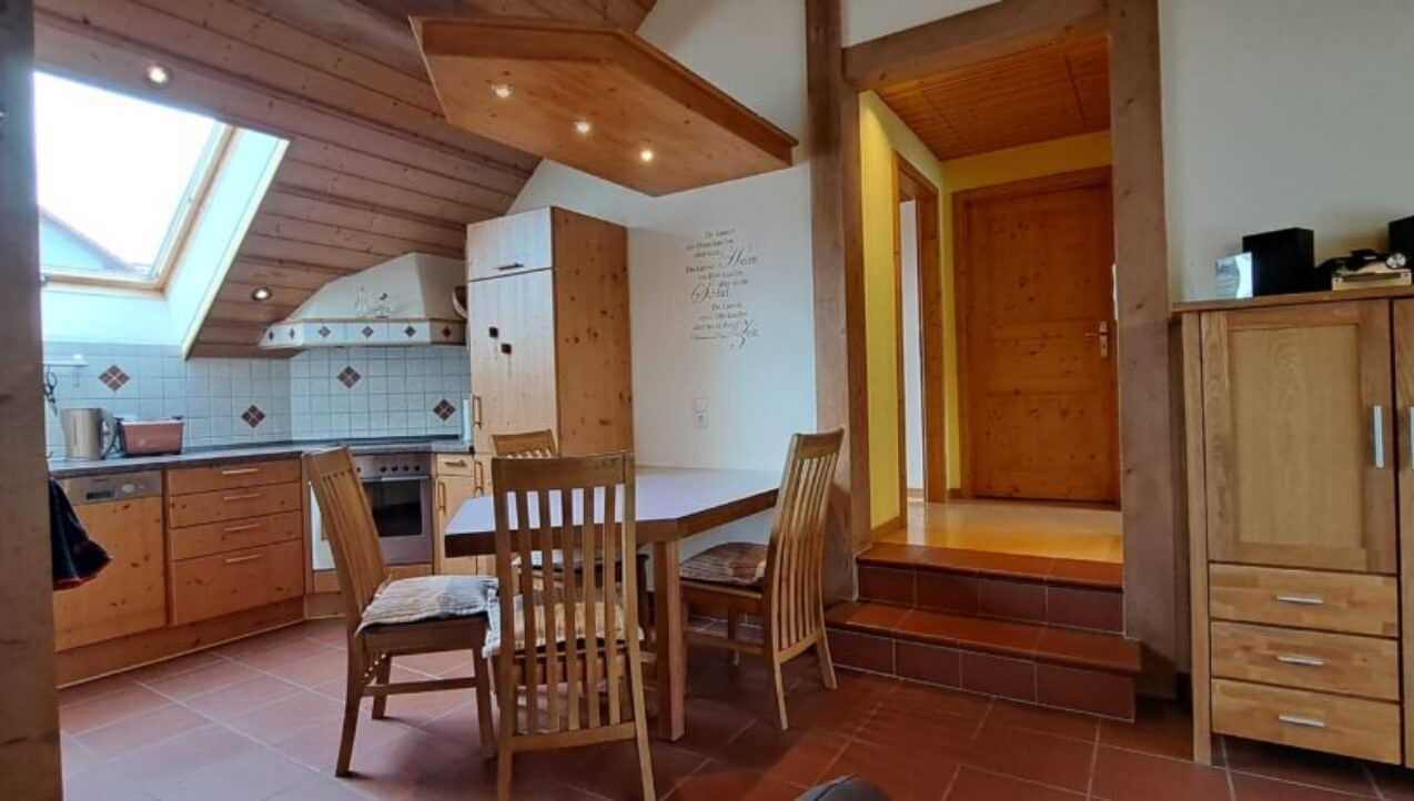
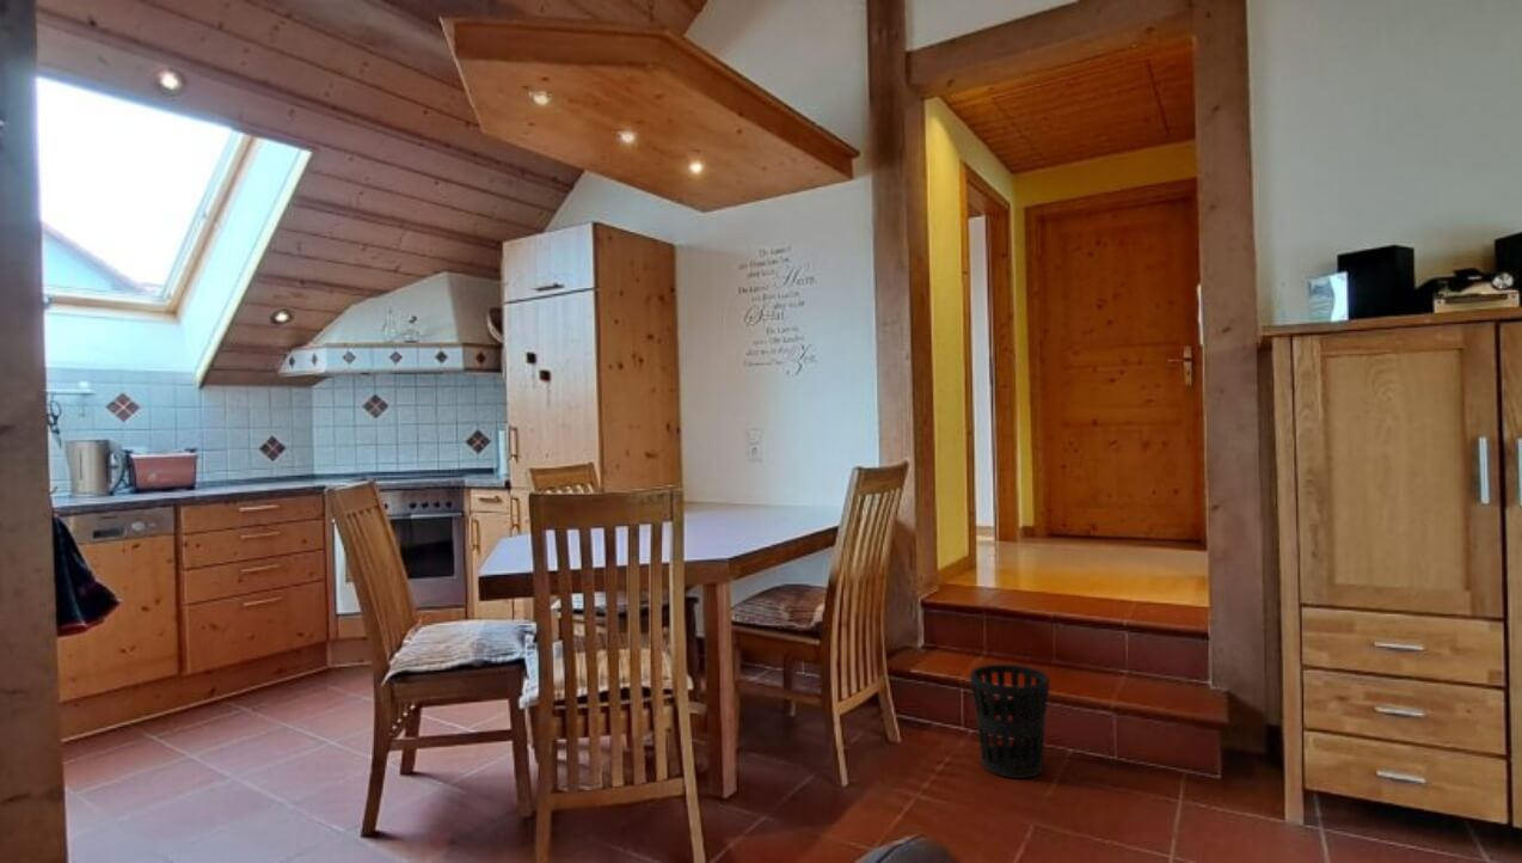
+ wastebasket (1009, 721)
